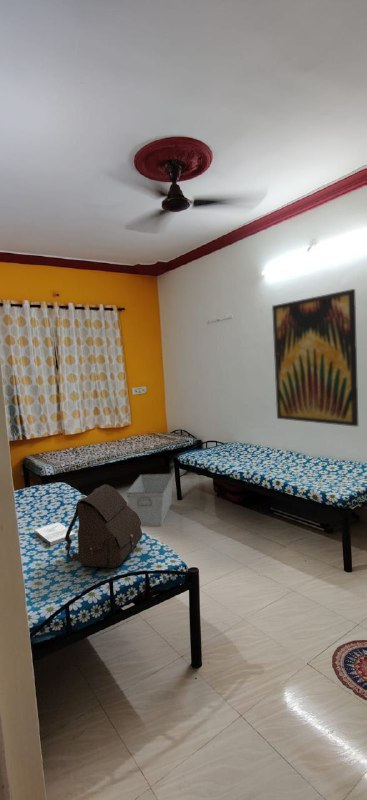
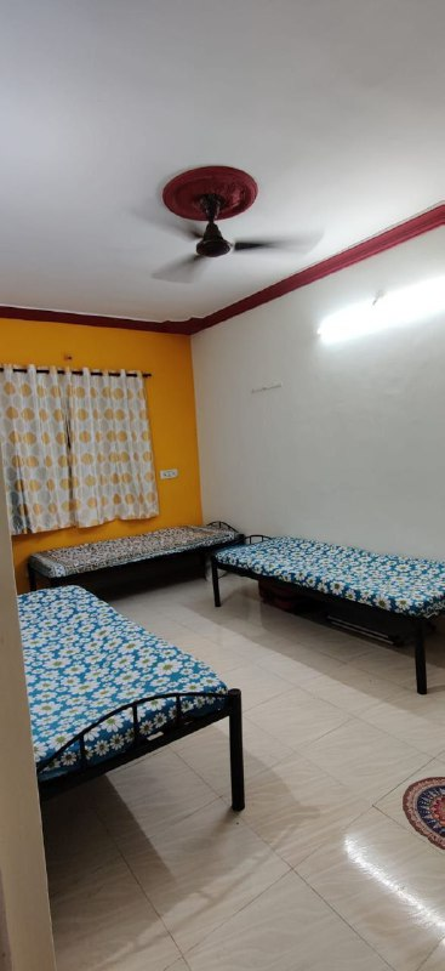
- storage bin (152, 498)
- wall art (311, 361)
- satchel (101, 523)
- book (54, 533)
